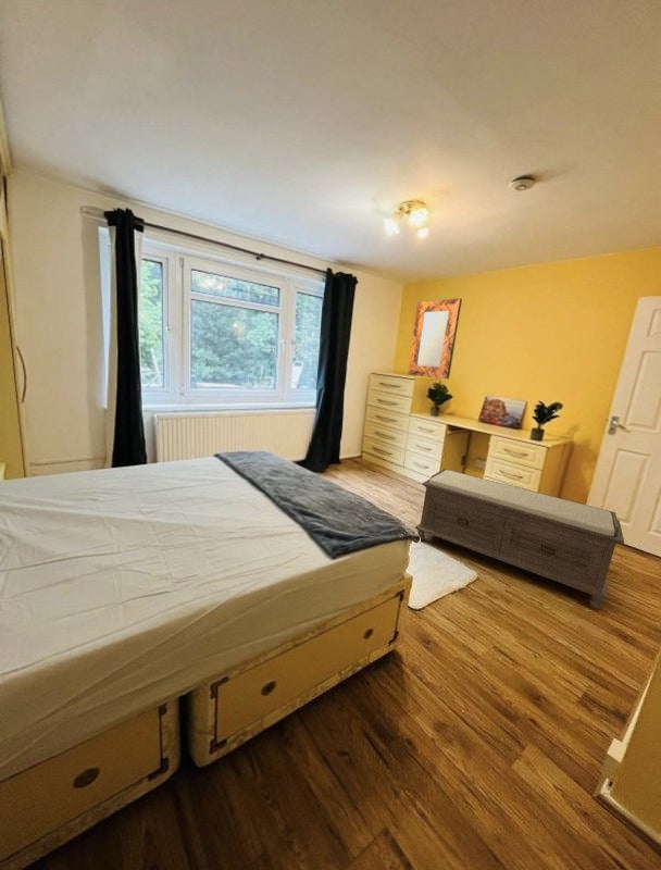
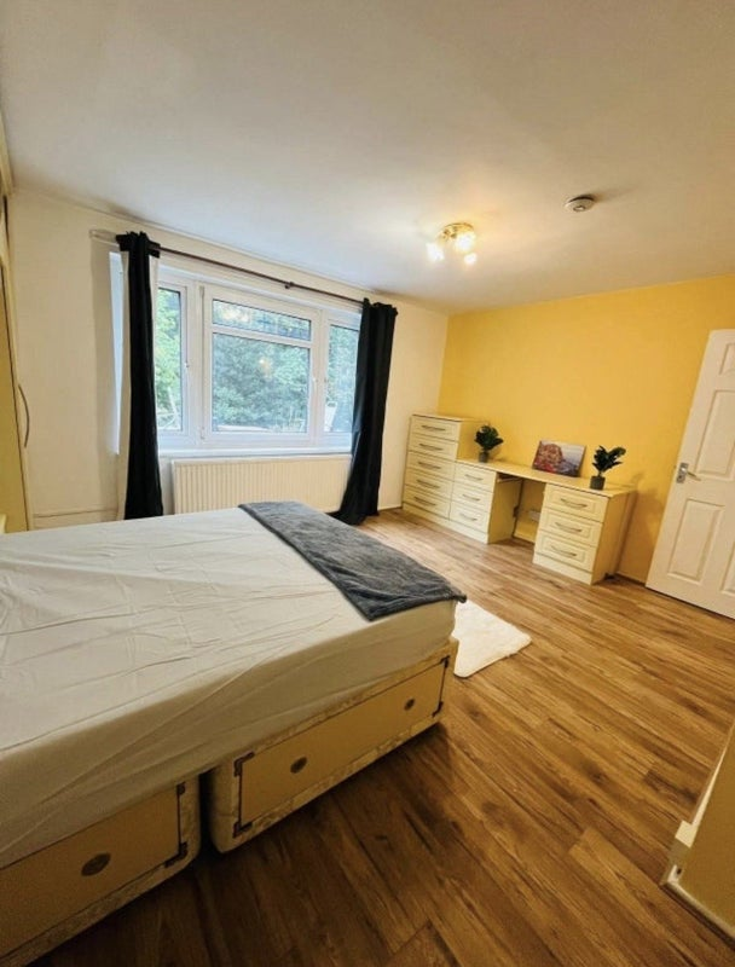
- home mirror (433, 339)
- bench (507, 526)
